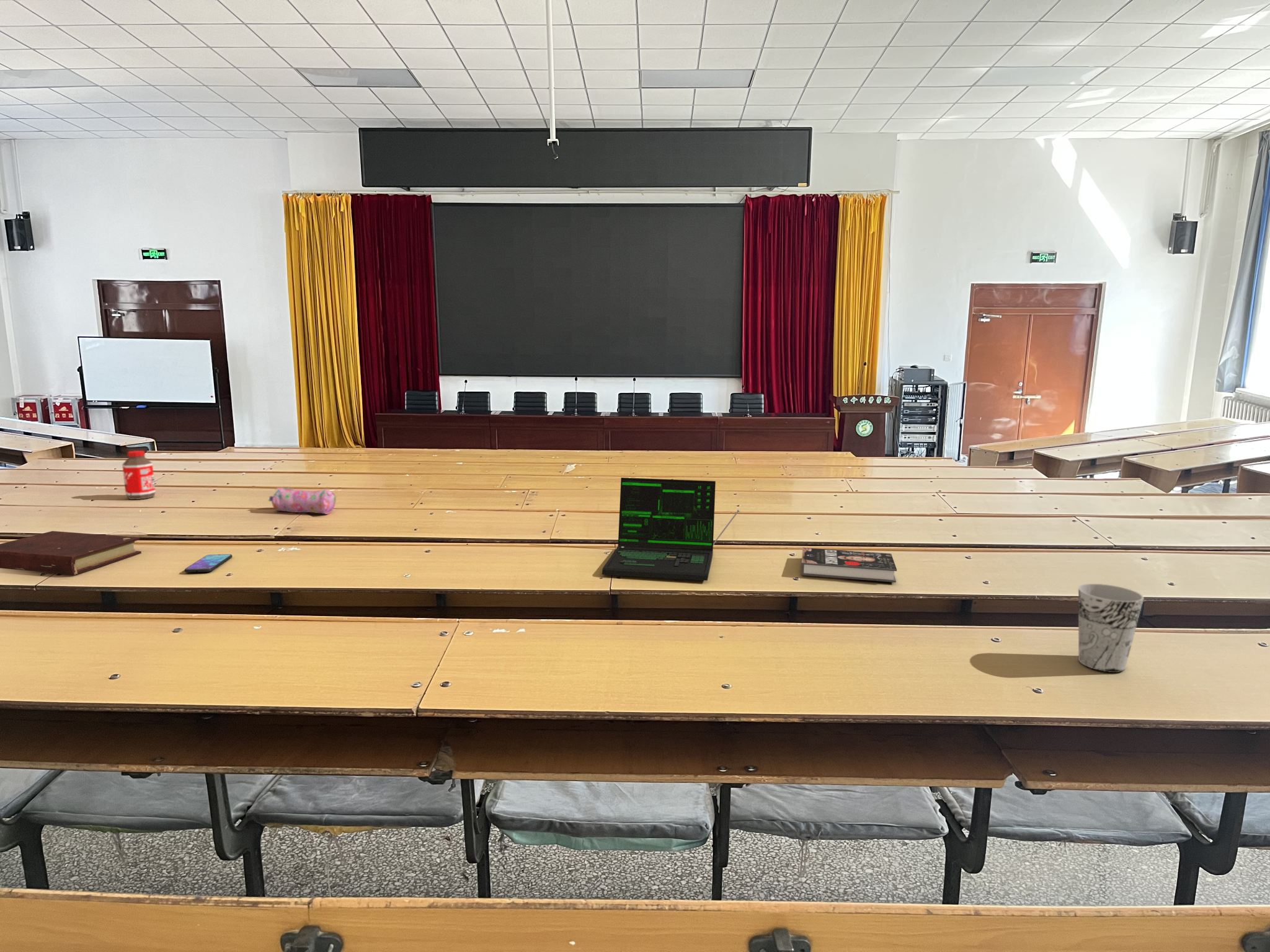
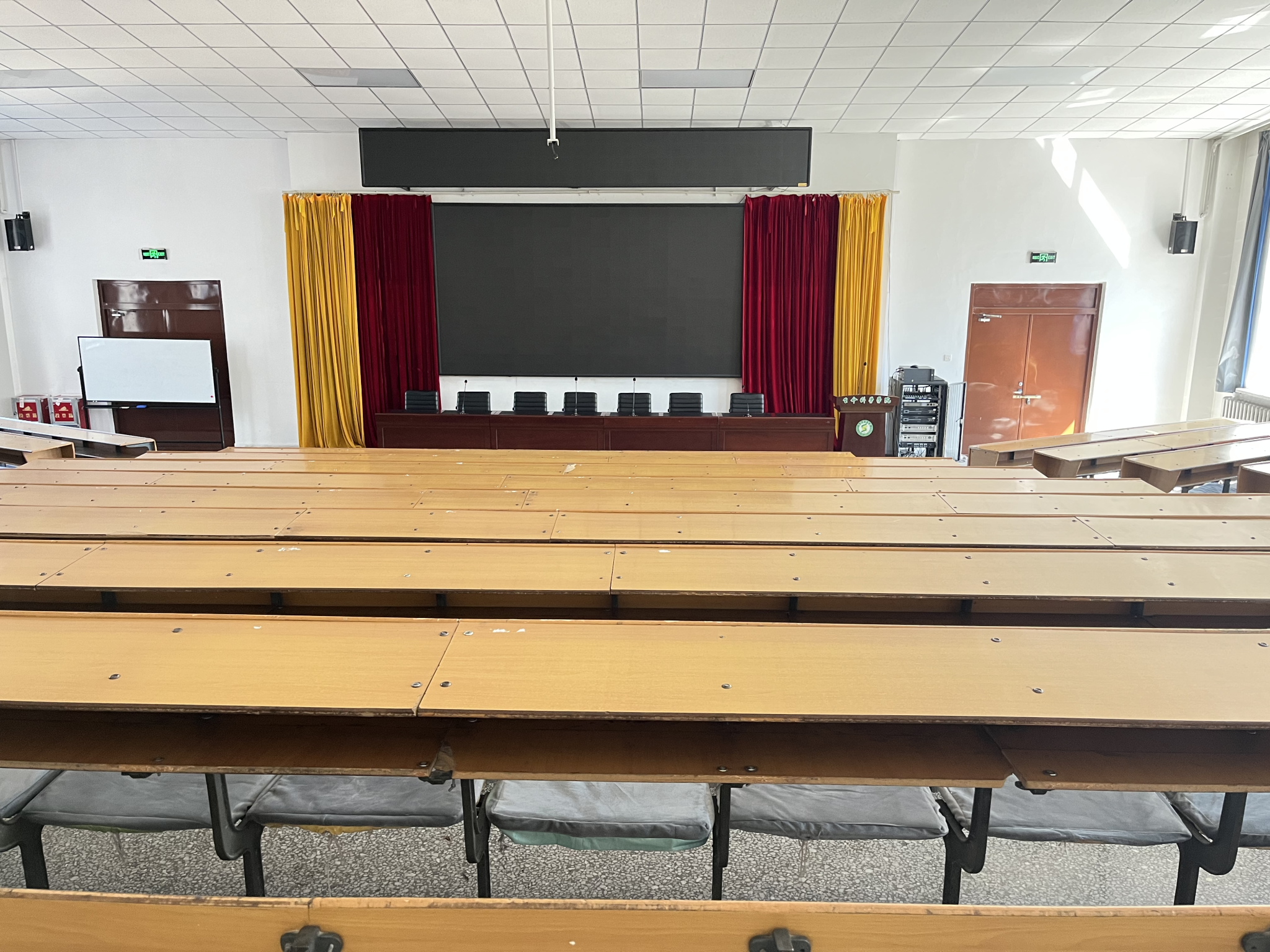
- smartphone (209, 563)
- bottle (138, 474)
- book (846, 564)
- pencil case (303, 500)
- book (61, 552)
- cup (1106, 628)
- laptop (674, 526)
